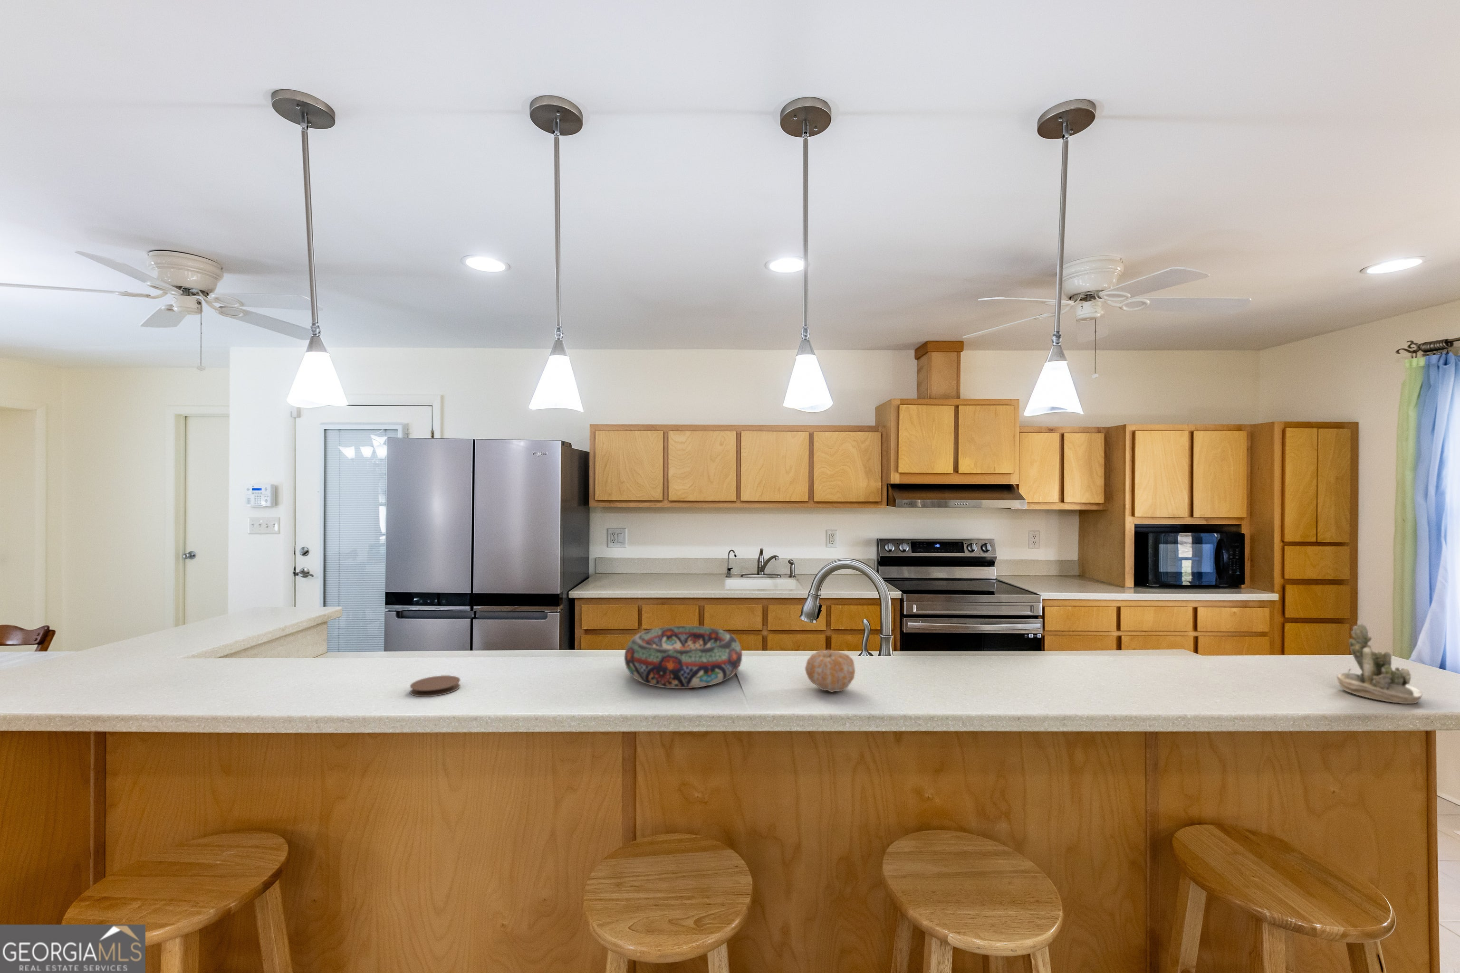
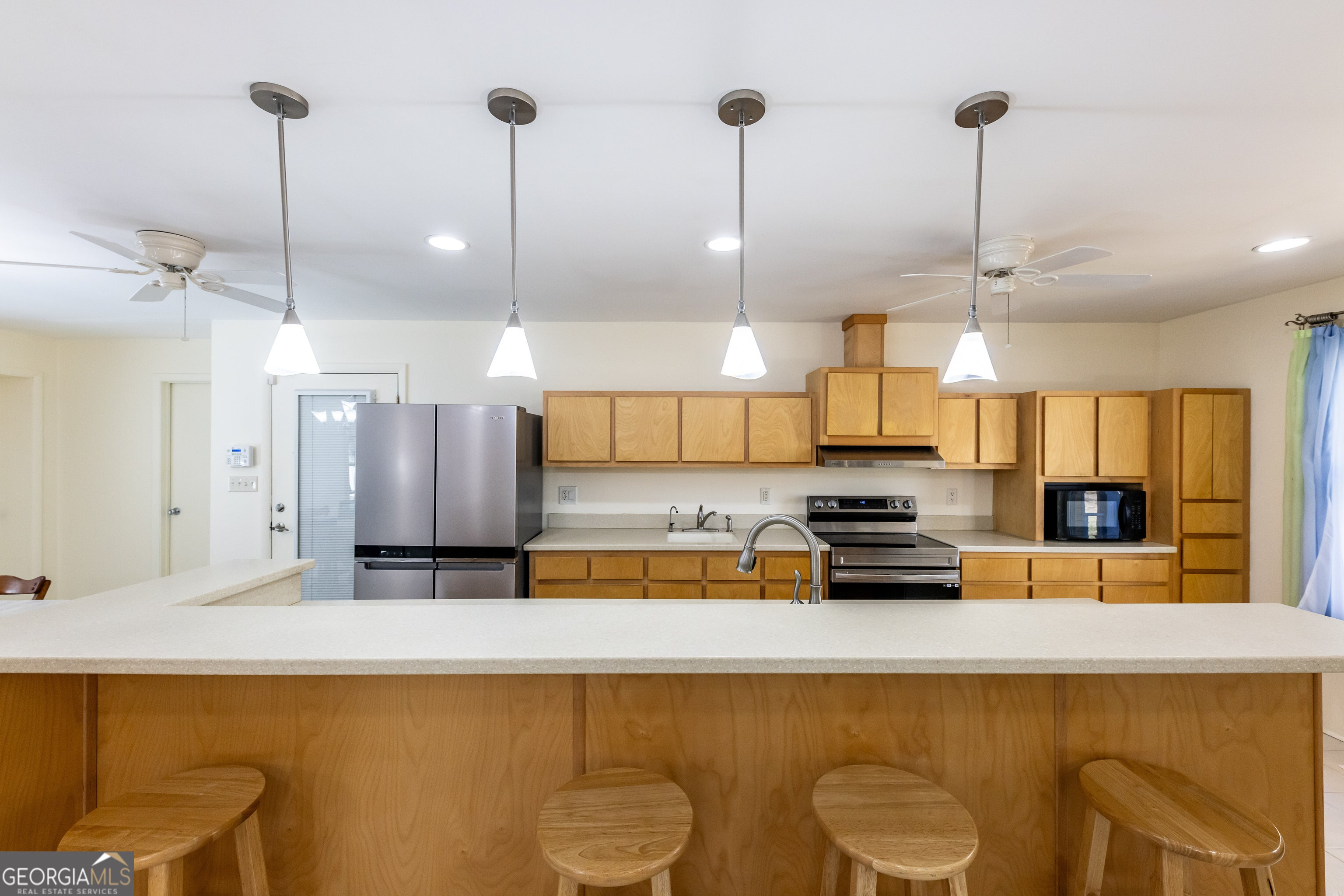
- decorative bowl (683, 655)
- succulent planter (1379, 659)
- coaster (436, 685)
- fruit (830, 671)
